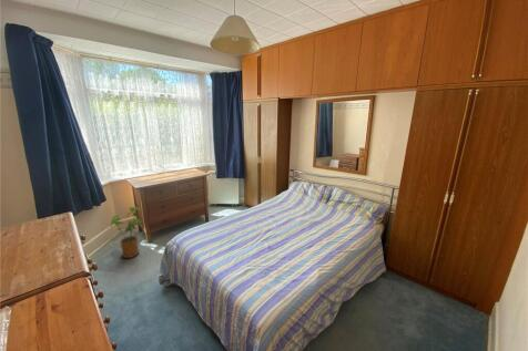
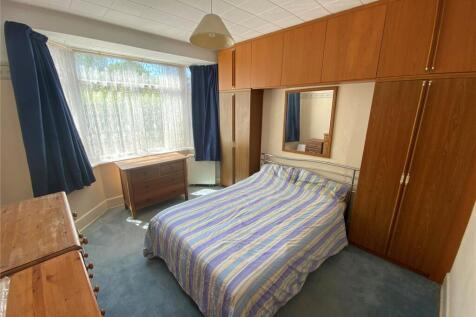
- house plant (130, 231)
